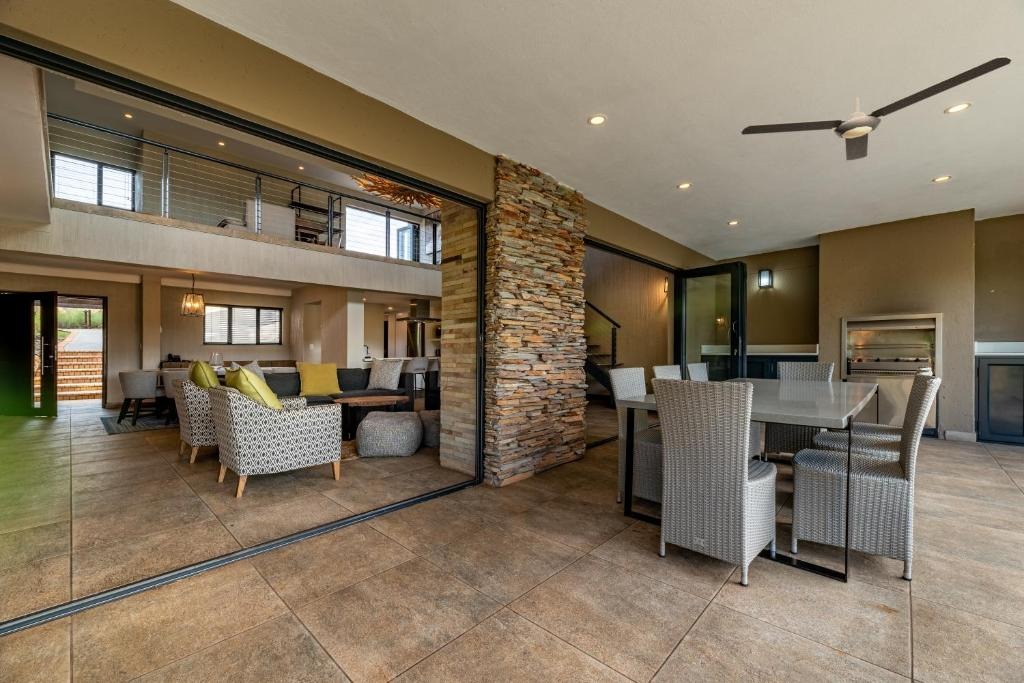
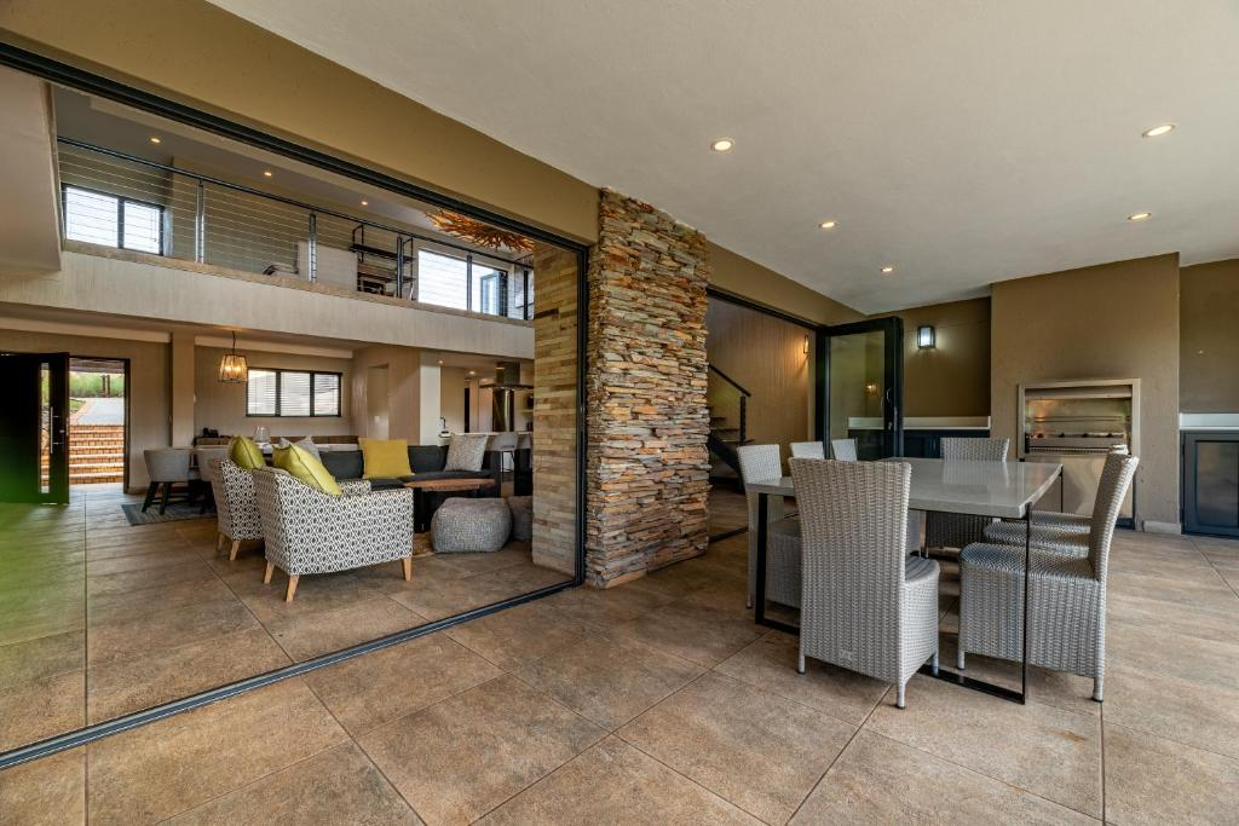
- ceiling fan (856, 125)
